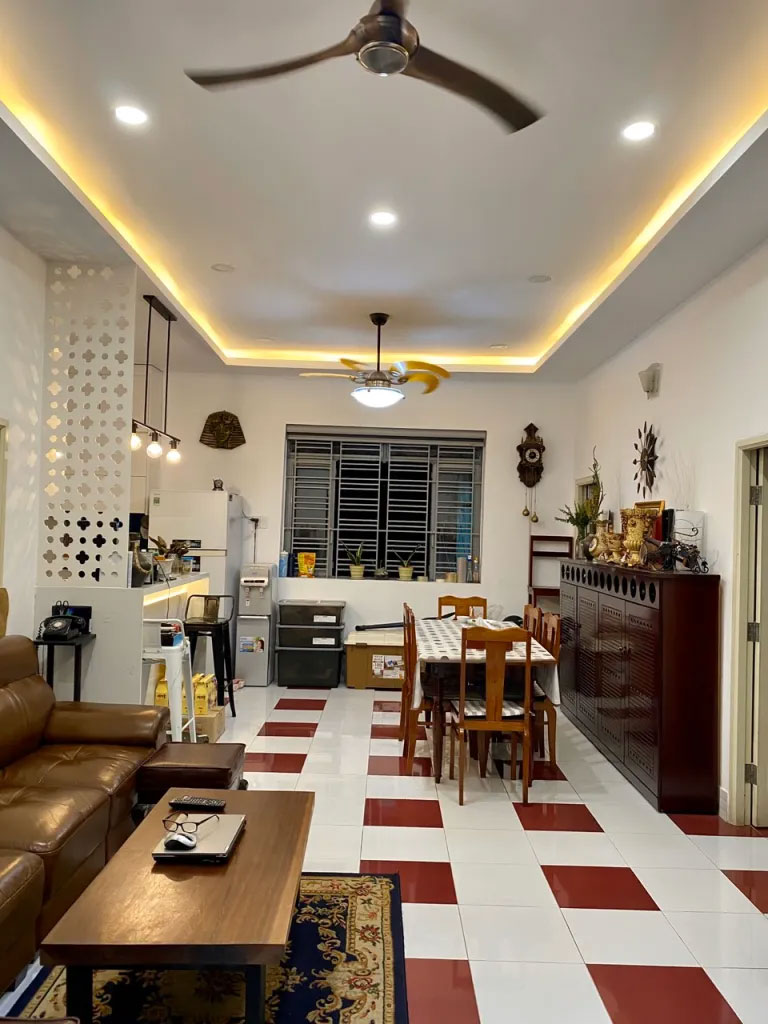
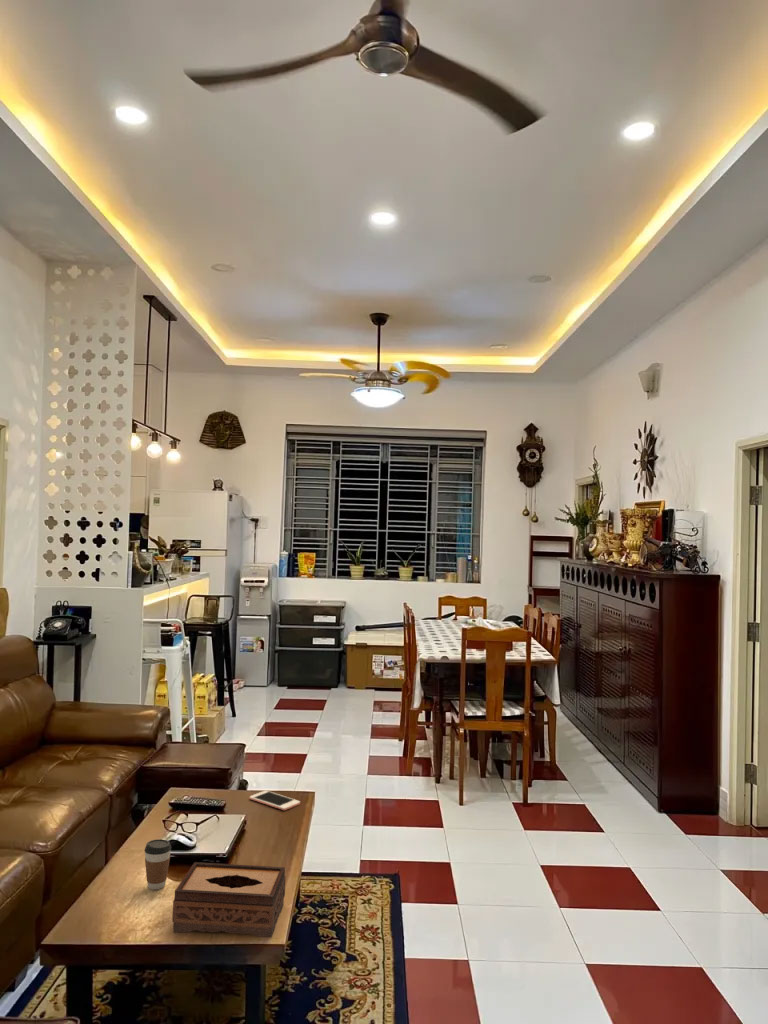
+ cell phone (274, 800)
+ tissue box (231, 898)
+ coffee cup (157, 864)
